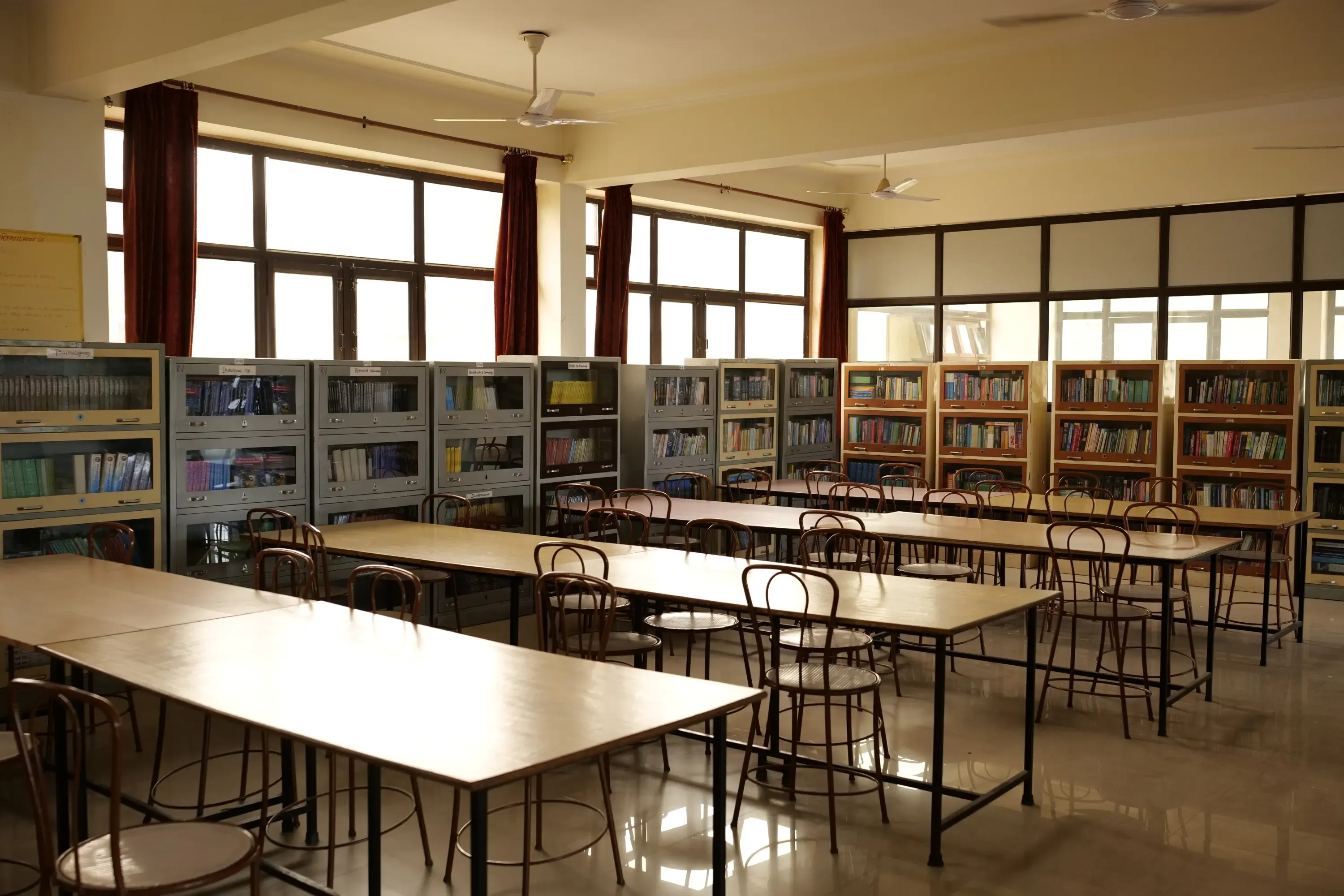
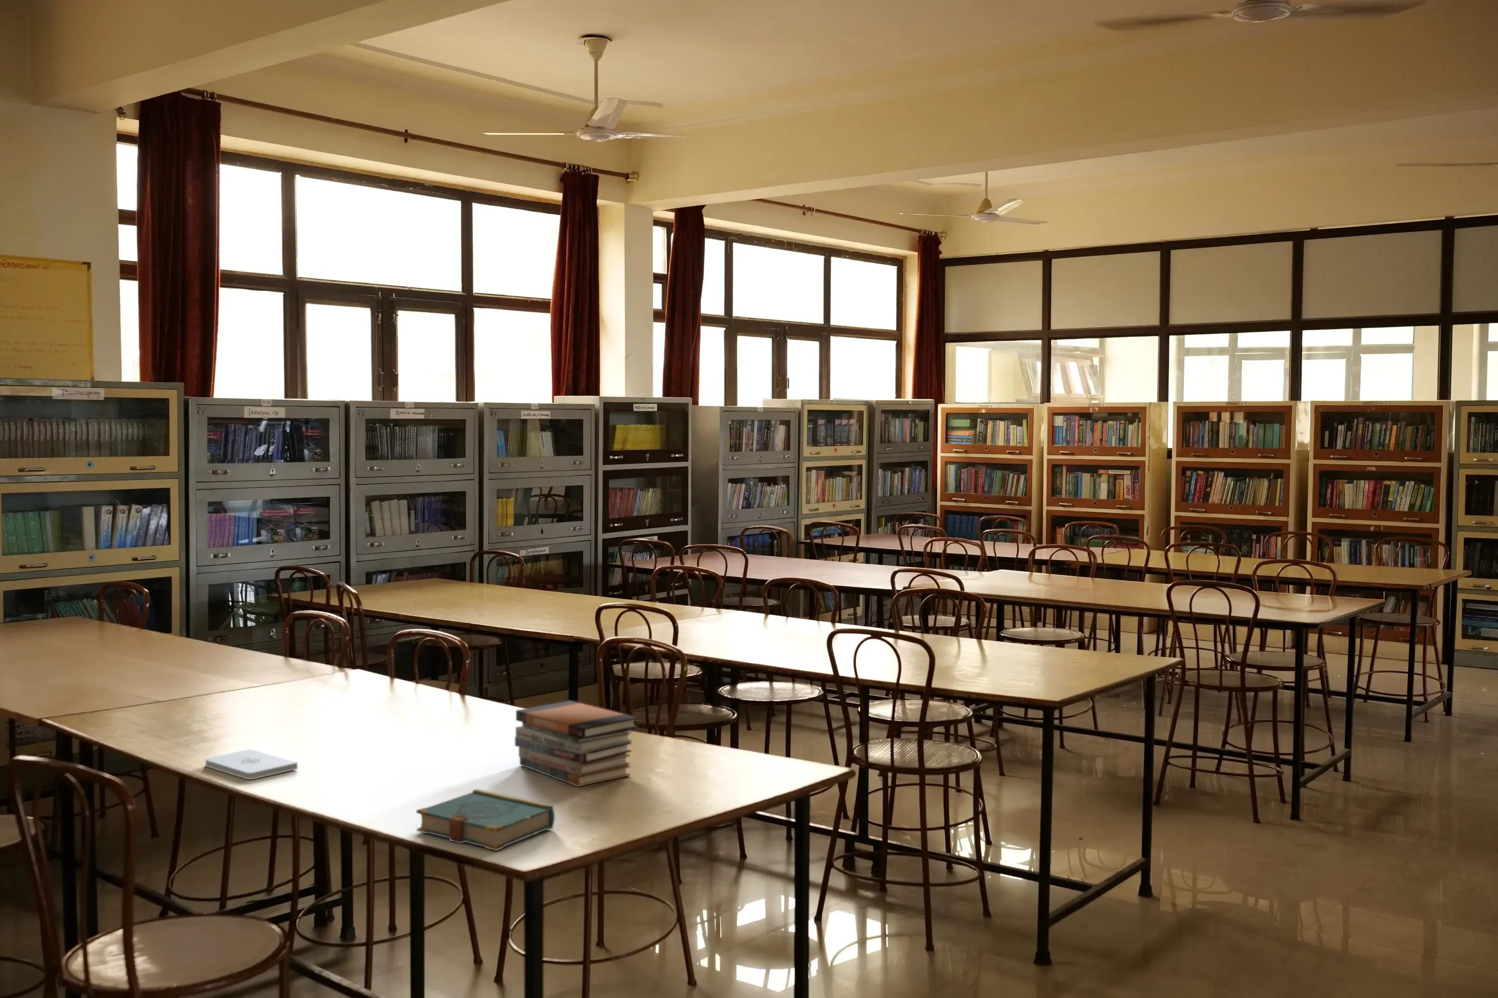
+ book (485, 818)
+ book stack (574, 742)
+ notepad (250, 764)
